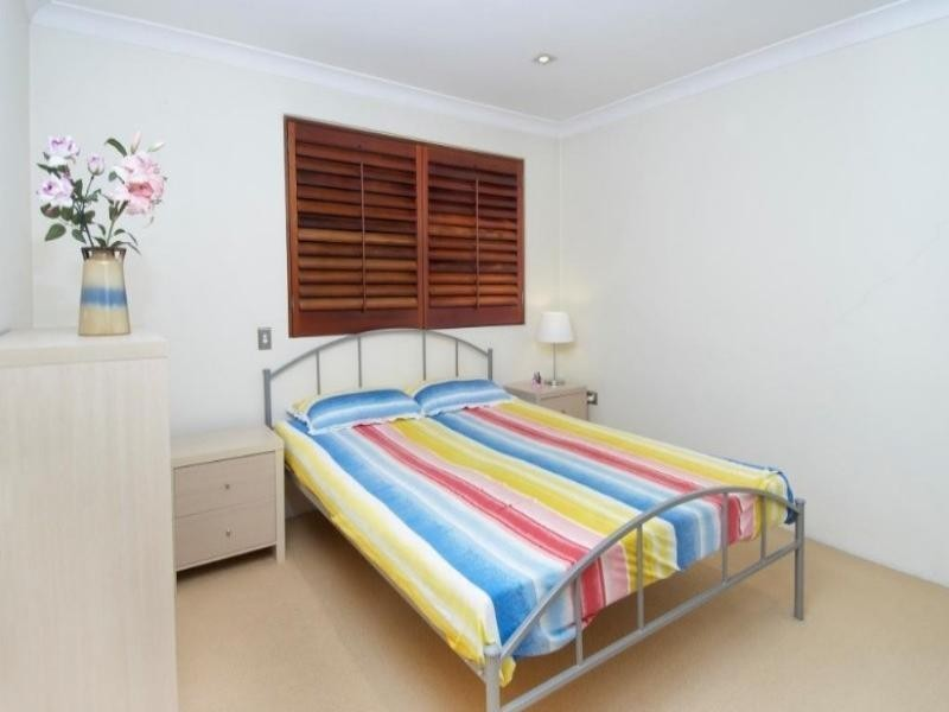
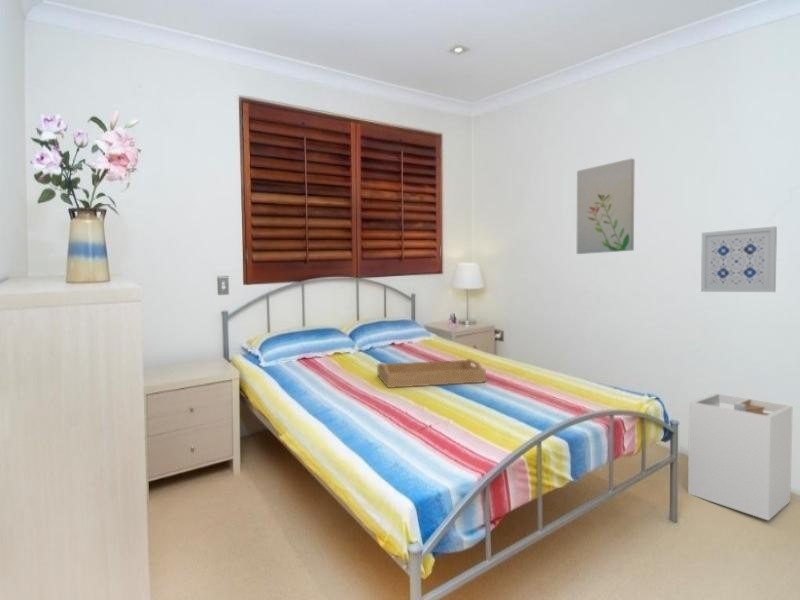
+ wall art (736, 261)
+ wall art (604, 208)
+ serving tray (429, 370)
+ laundry hamper (739, 450)
